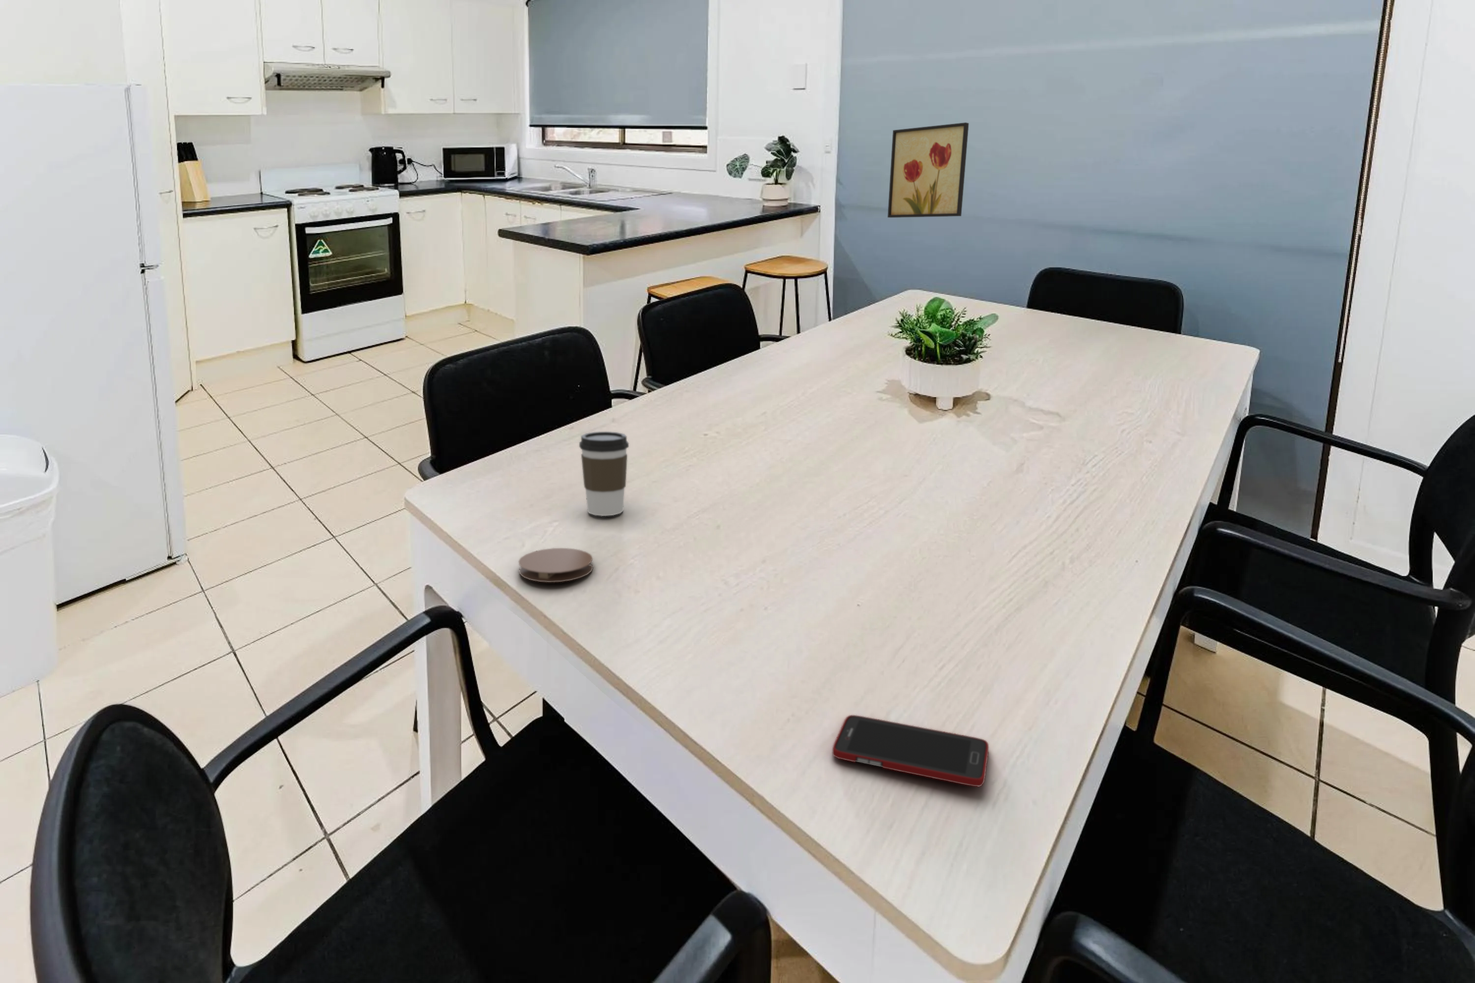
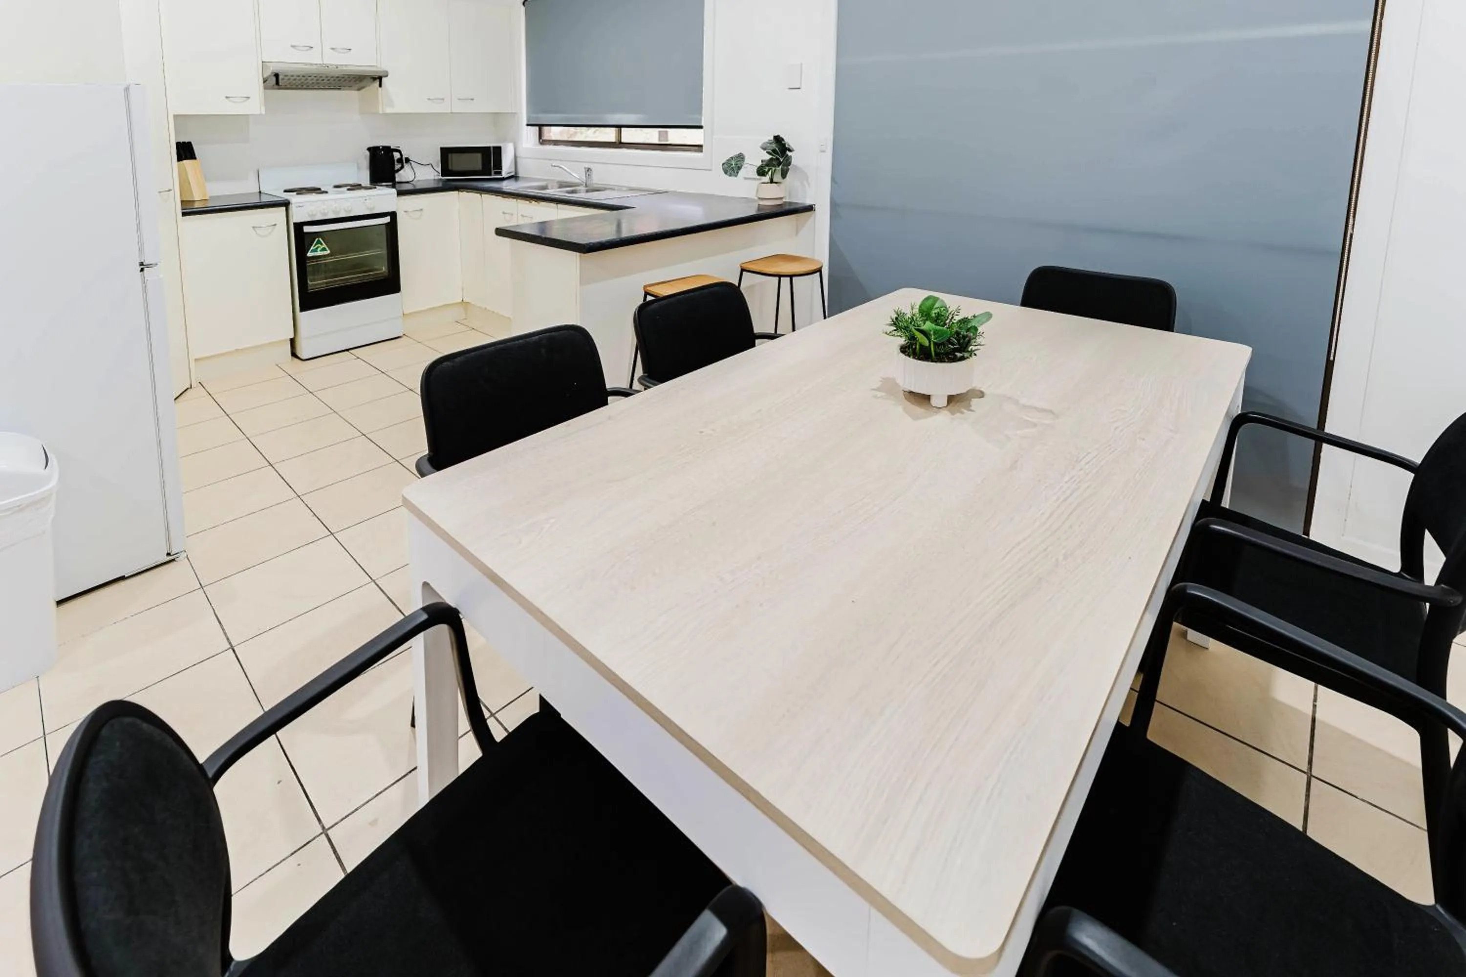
- coaster (556, 564)
- coffee cup (605, 474)
- cell phone (911, 749)
- wall art (927, 172)
